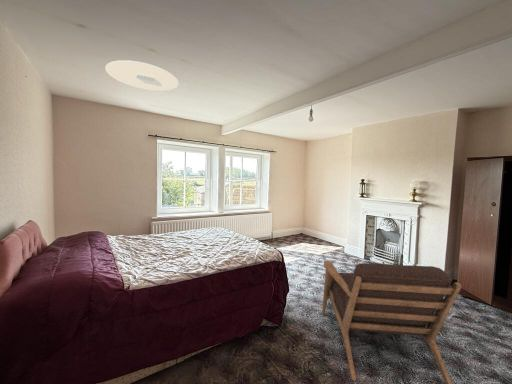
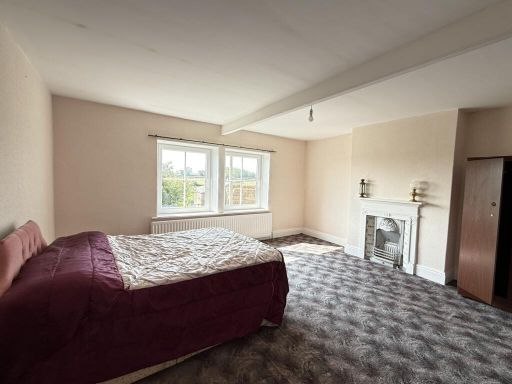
- ceiling light (144, 74)
- armchair (376, 296)
